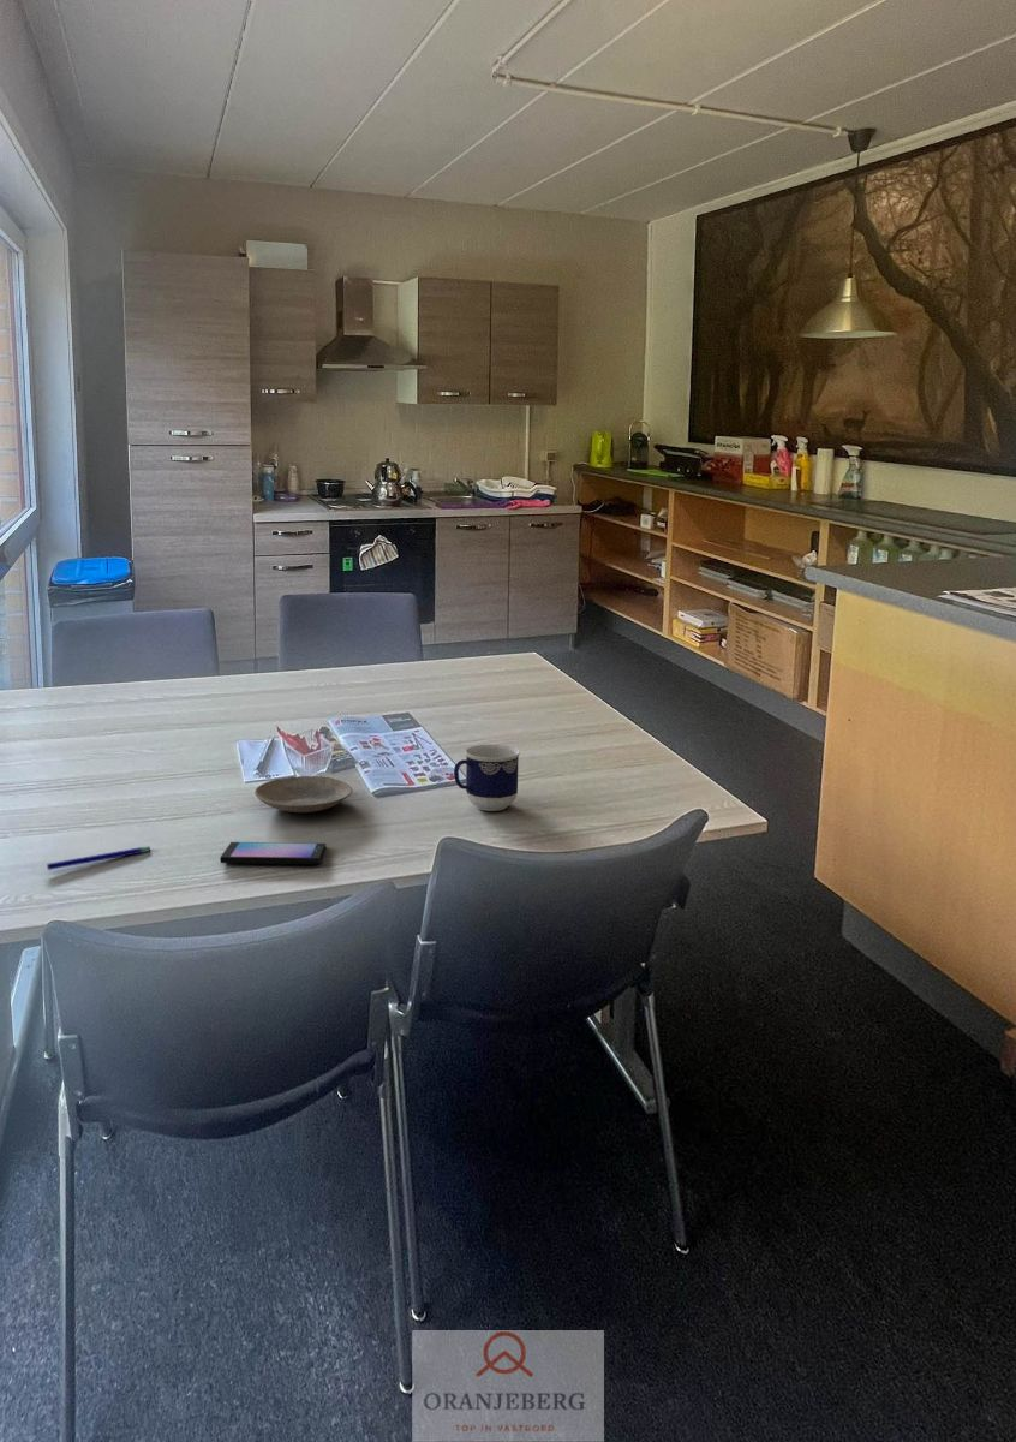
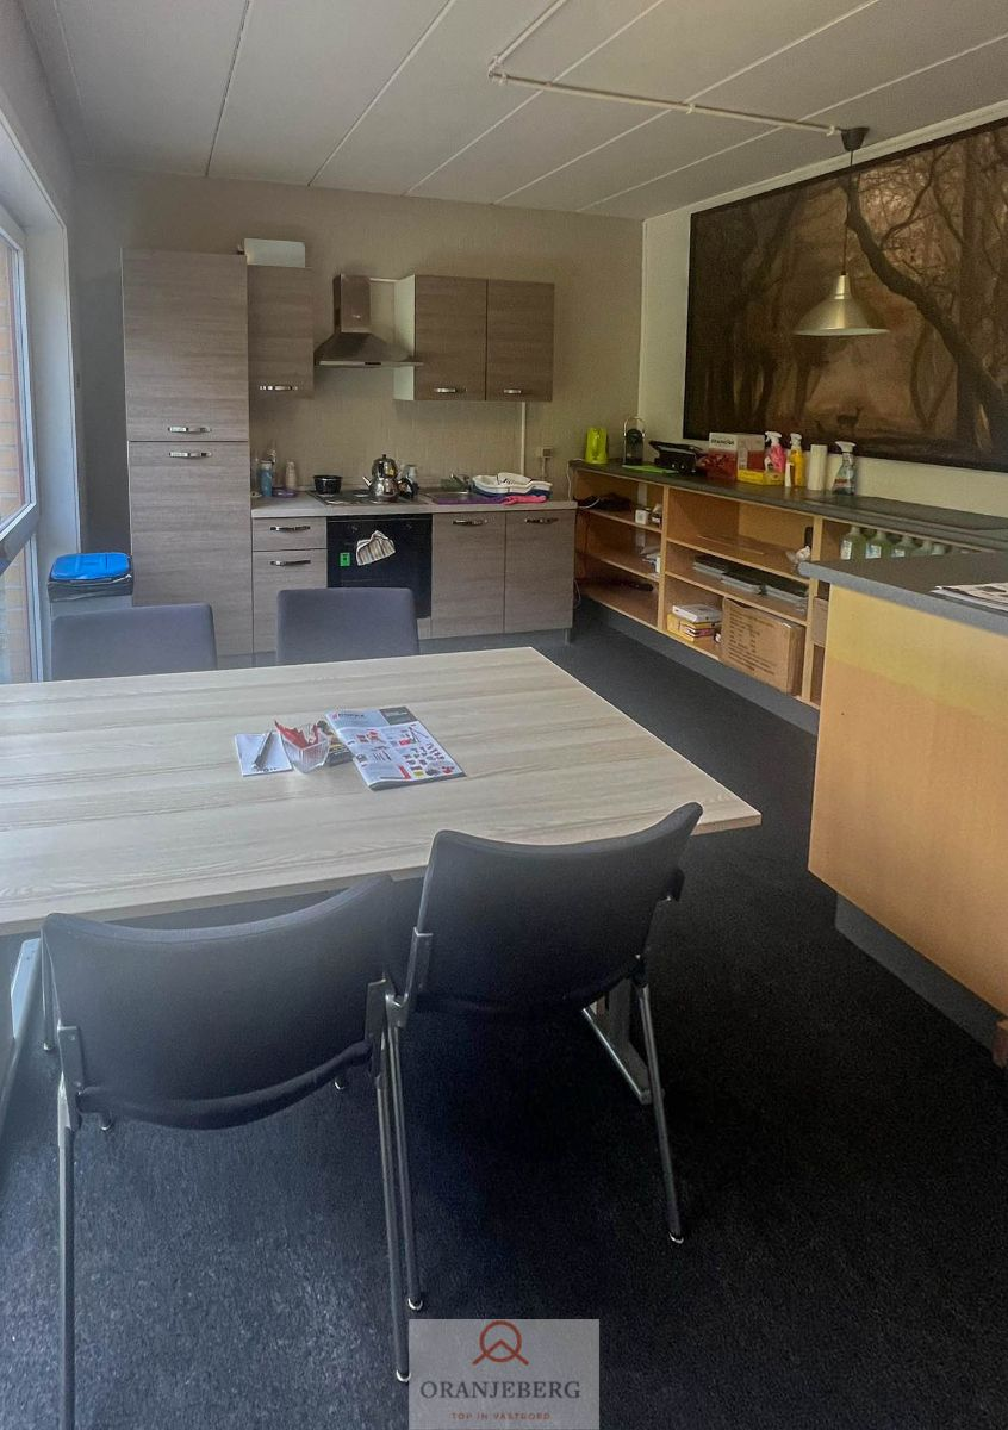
- smartphone (274, 852)
- pen (100, 857)
- cup (484, 780)
- plate (304, 797)
